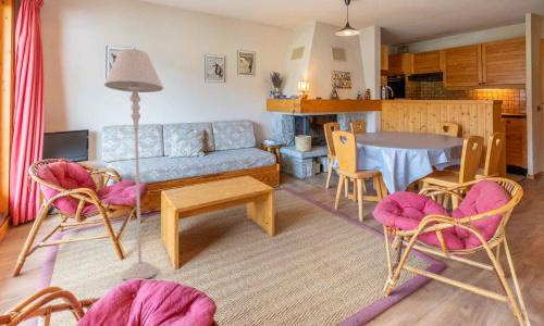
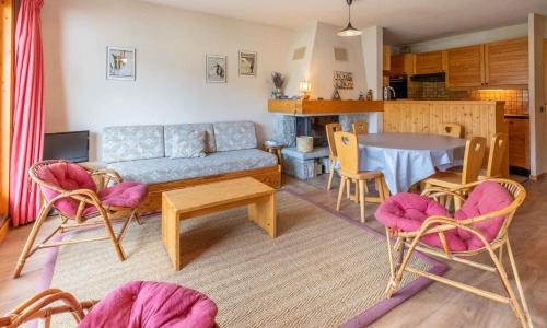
- floor lamp (137, 164)
